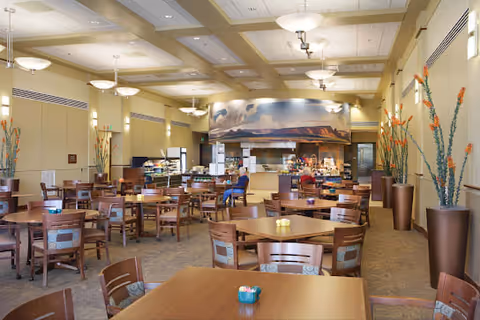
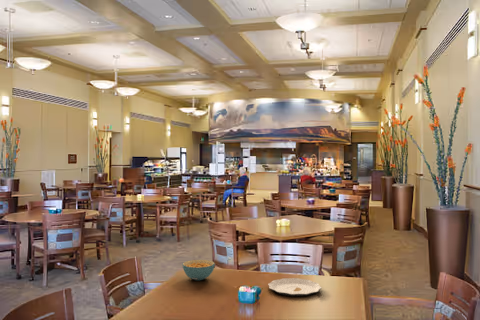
+ plate (294, 287)
+ cereal bowl (198, 271)
